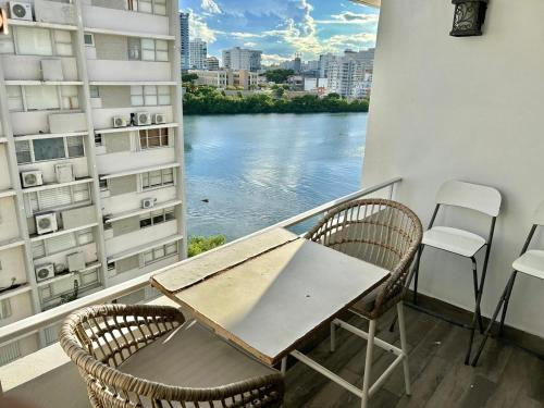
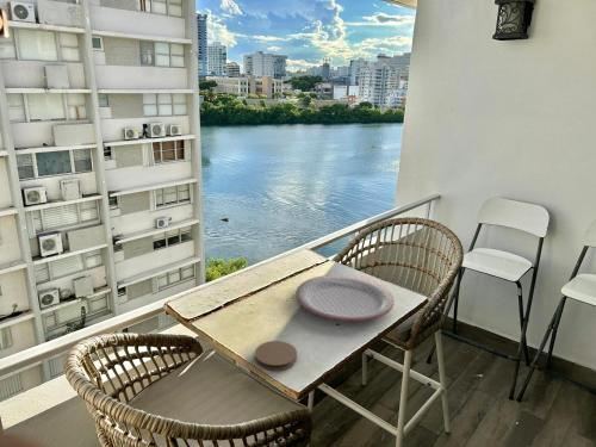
+ plate (343, 298)
+ coaster (275, 354)
